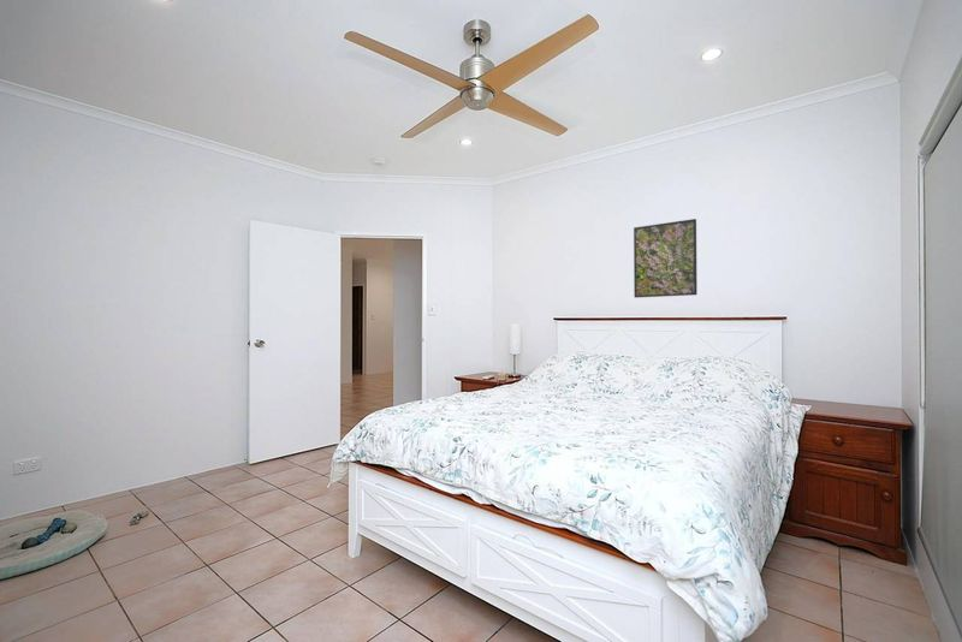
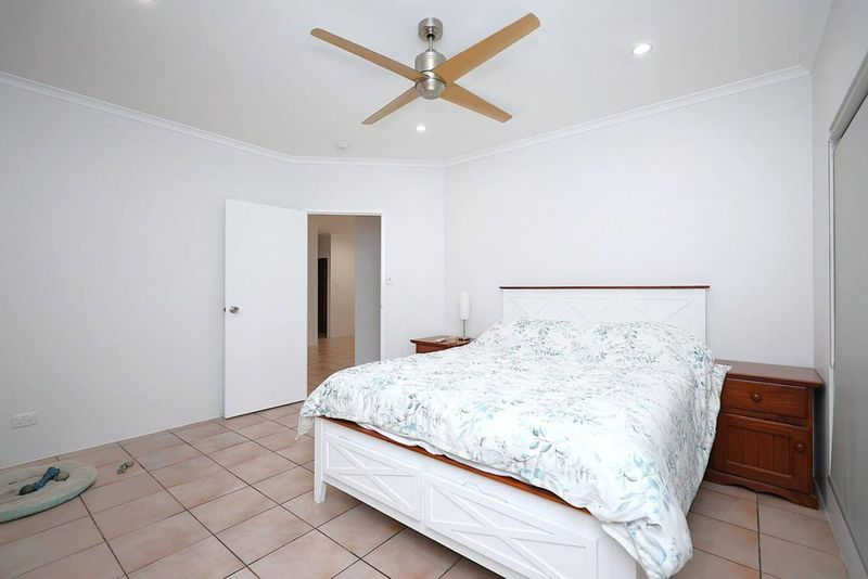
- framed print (664, 260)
